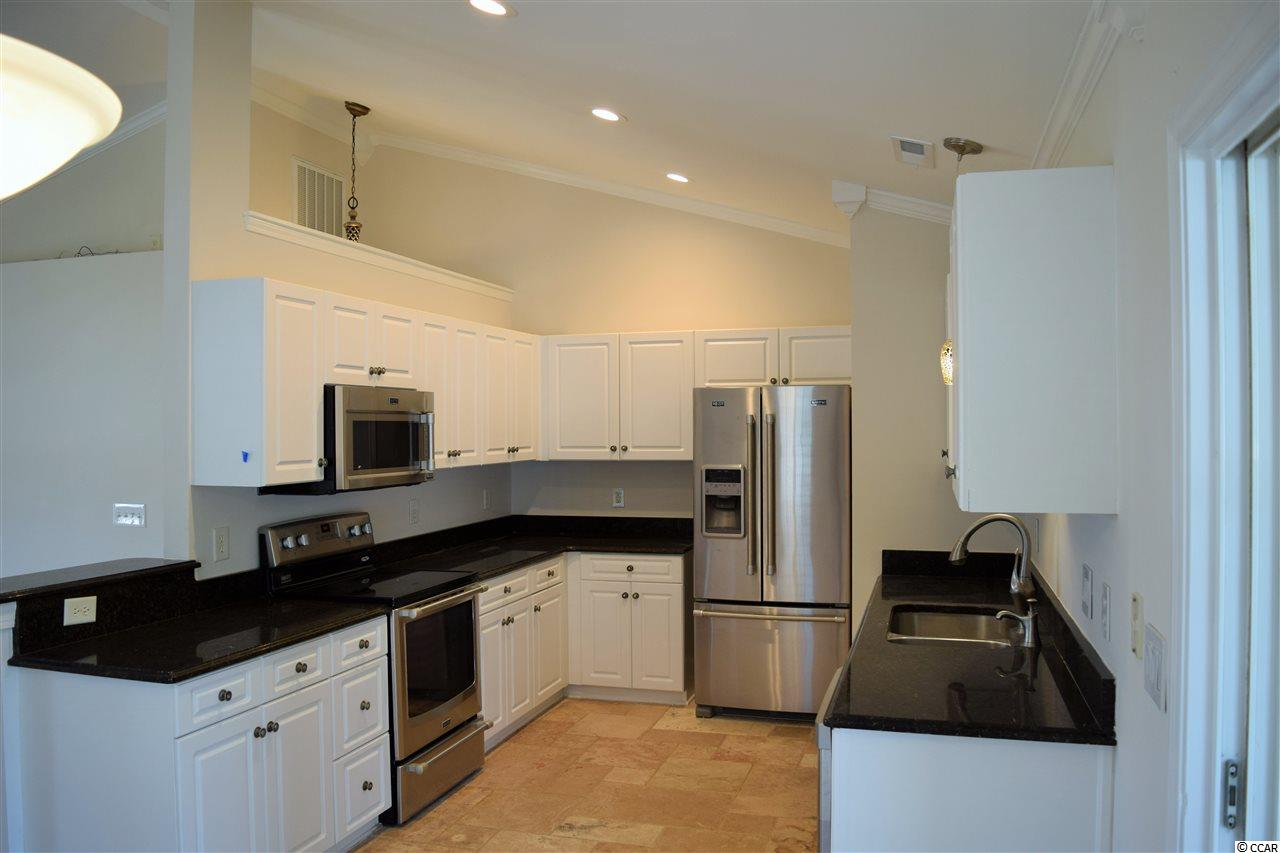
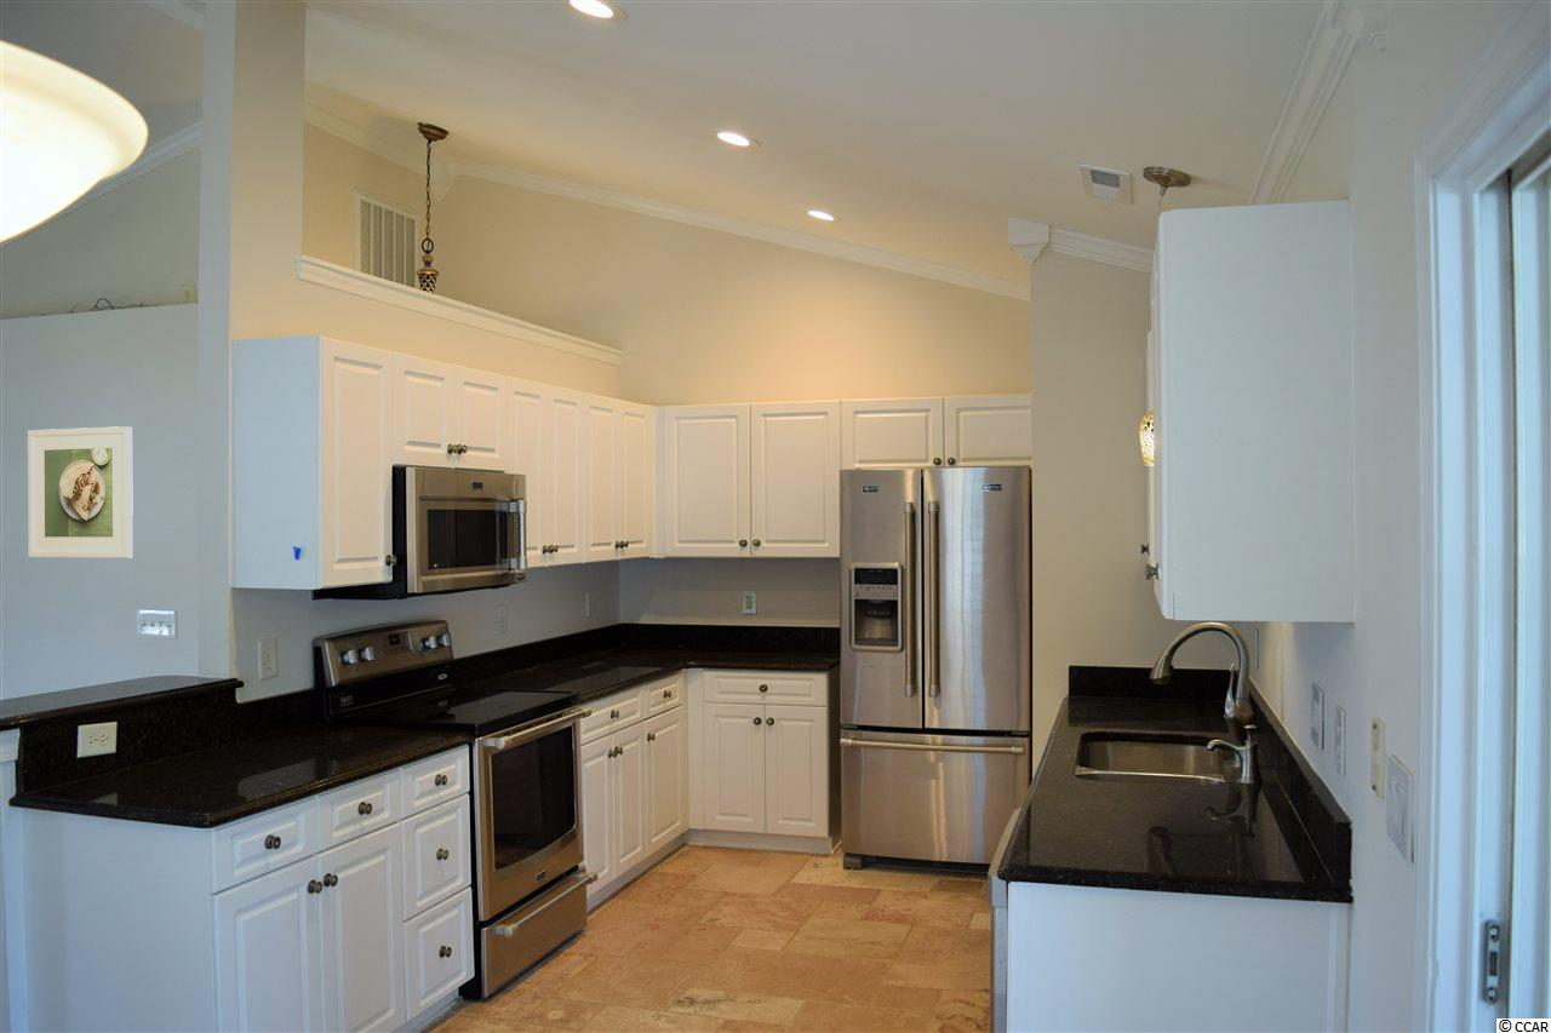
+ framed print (79, 493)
